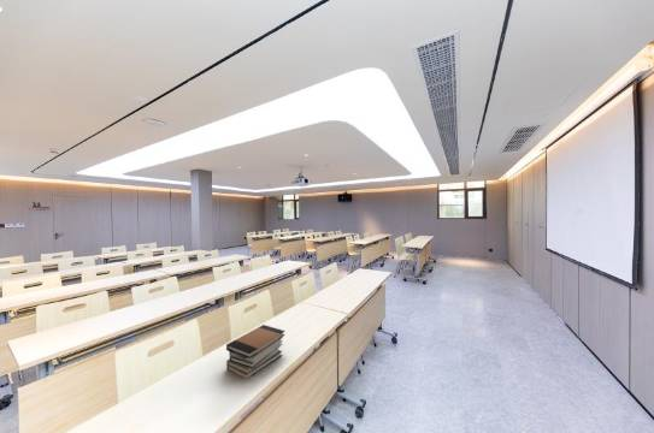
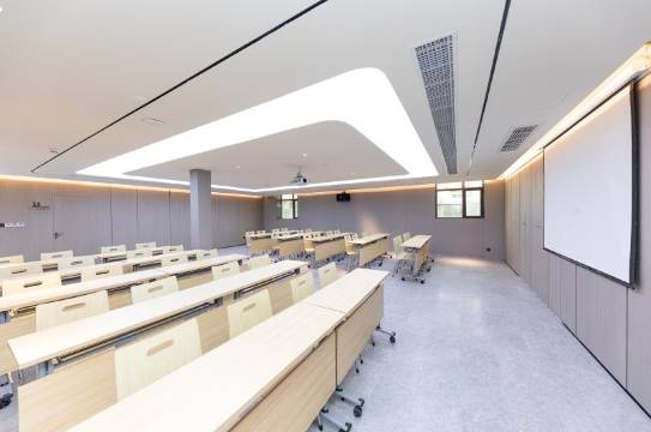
- book stack (257, 349)
